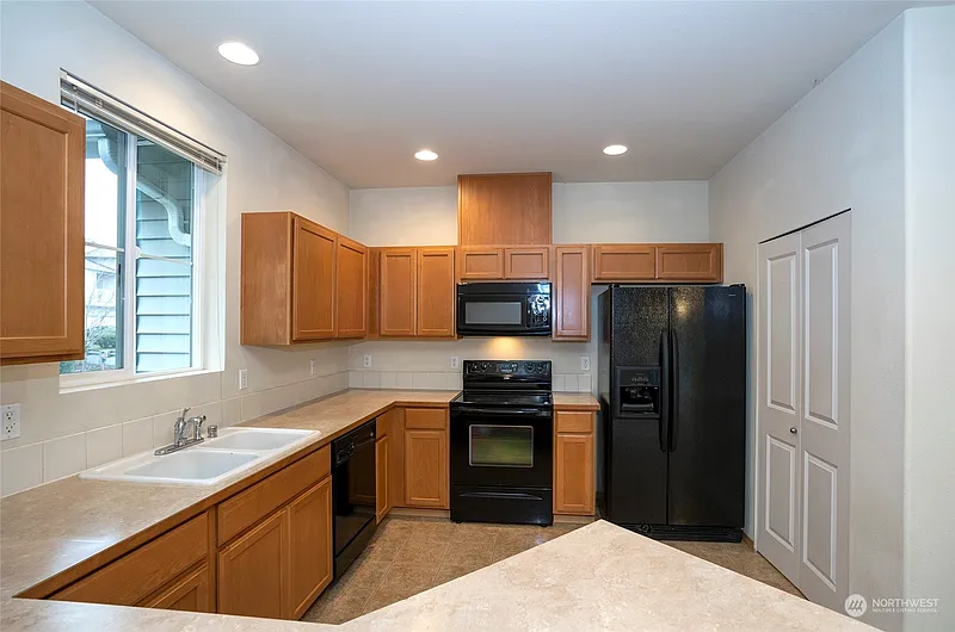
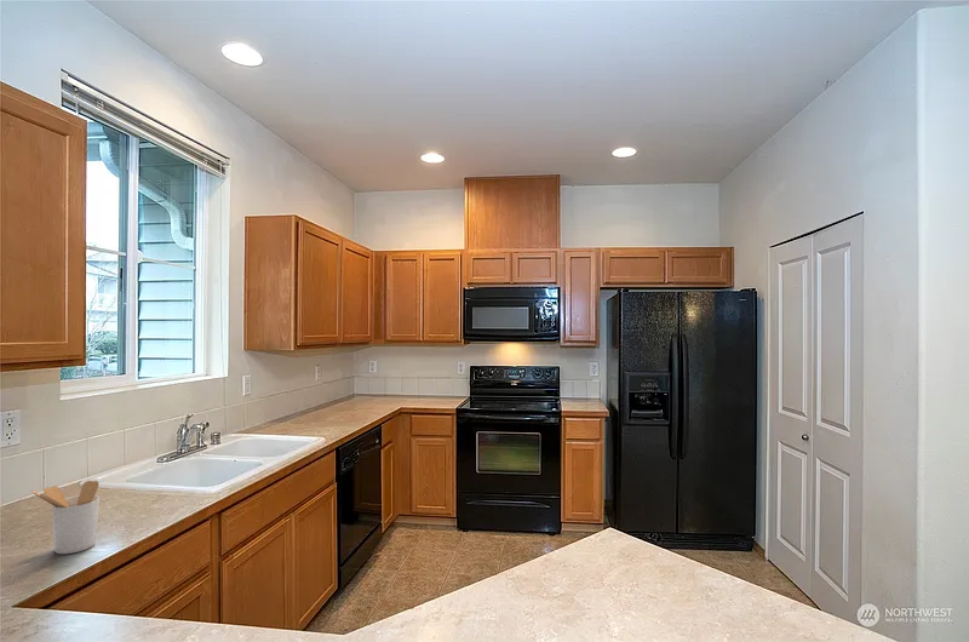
+ utensil holder (64, 516)
